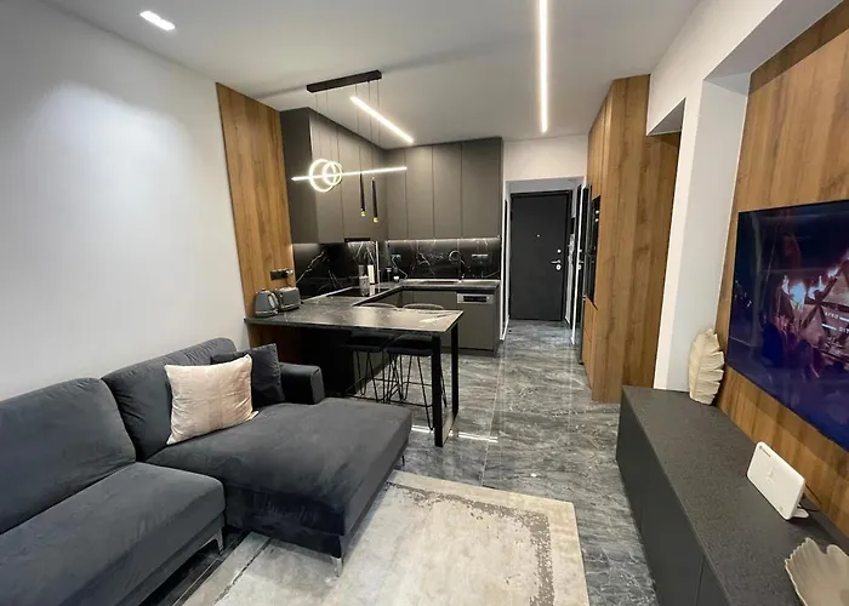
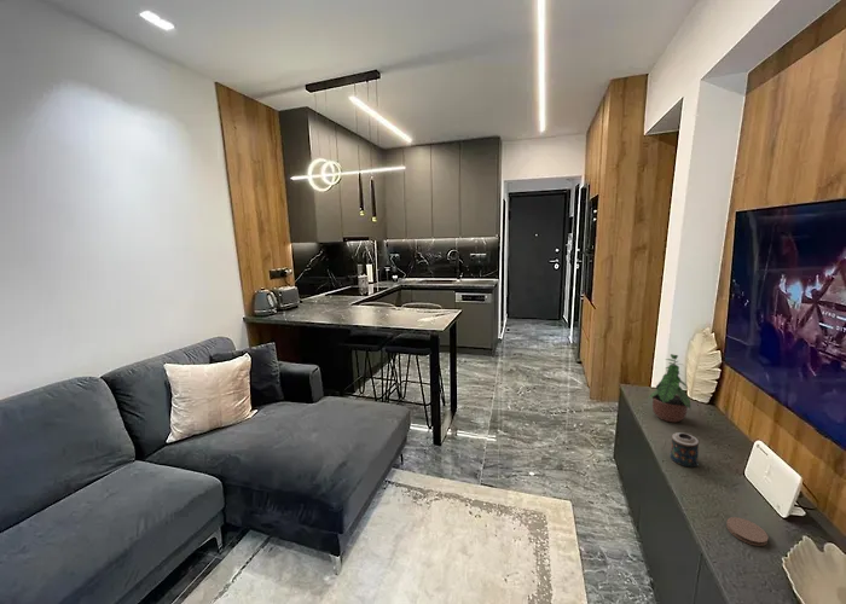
+ coaster (746, 530)
+ potted plant (670, 385)
+ candle (683, 446)
